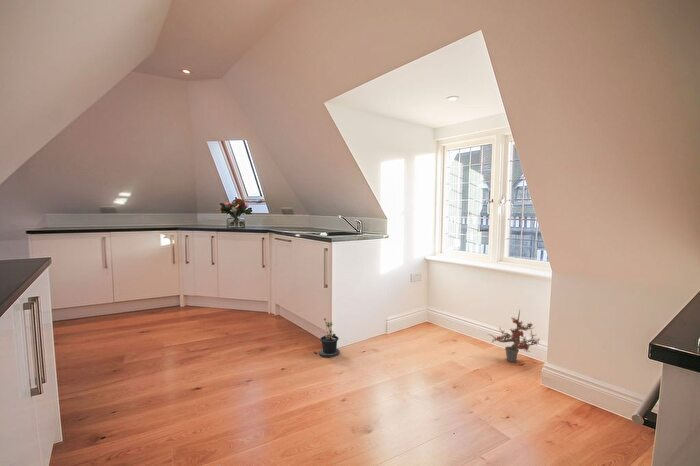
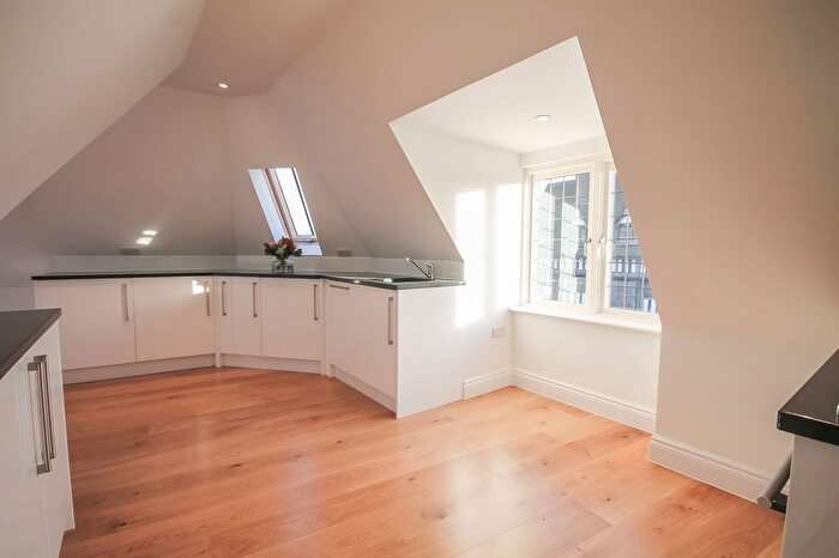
- potted plant (328, 335)
- potted plant (515, 335)
